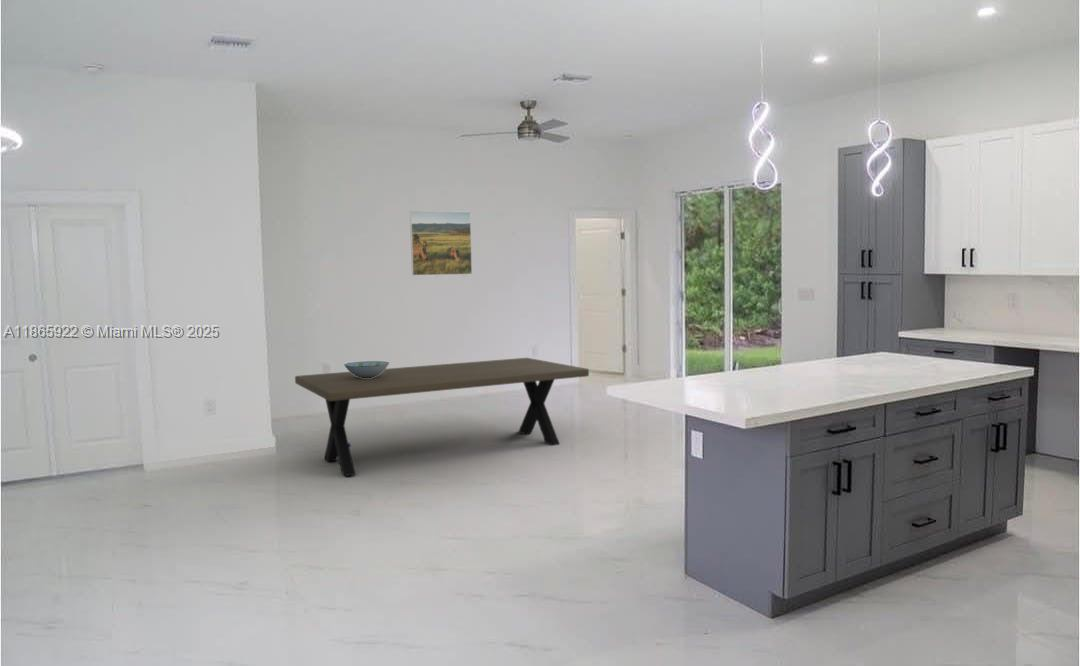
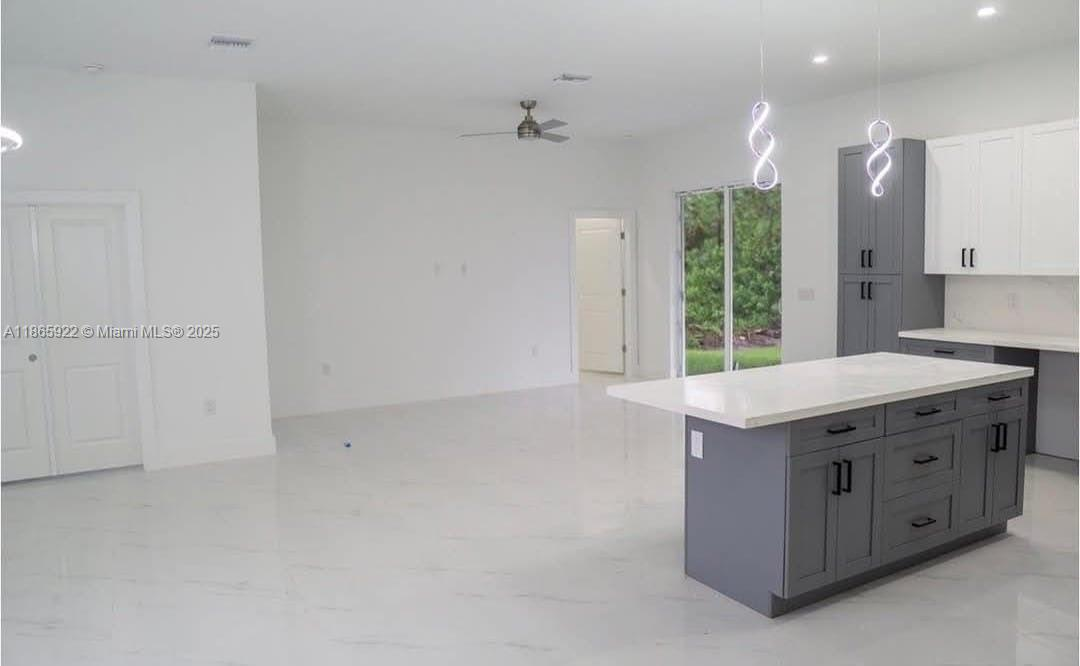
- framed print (441, 243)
- dining table (440, 390)
- decorative bowl (367, 370)
